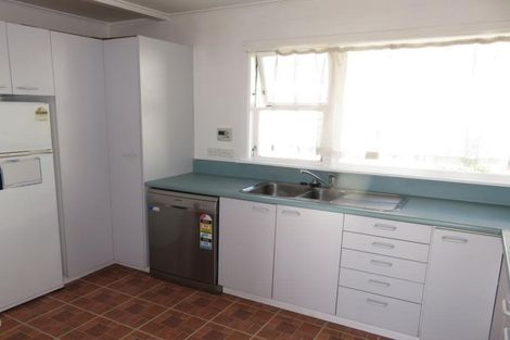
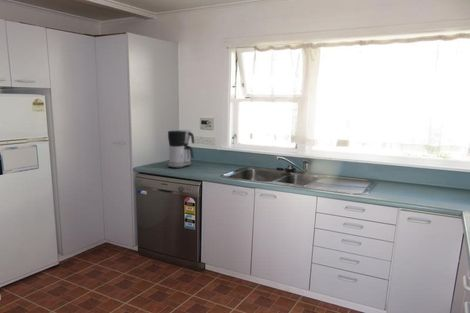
+ coffee maker (181, 148)
